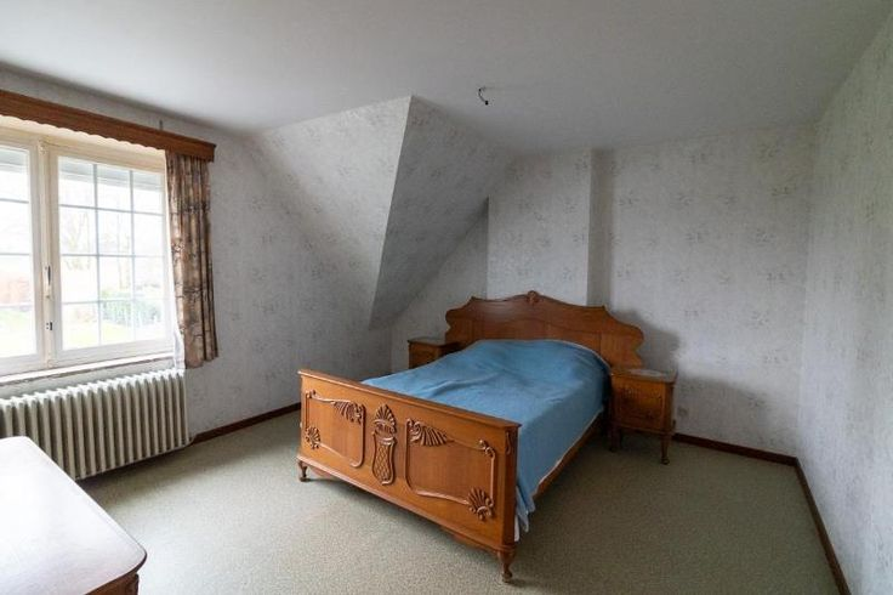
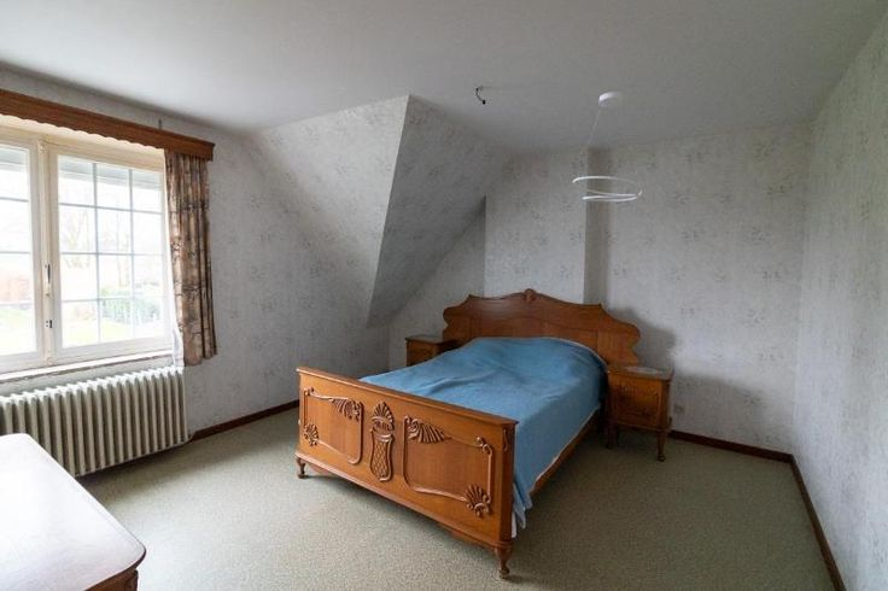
+ ceiling light fixture (609, 139)
